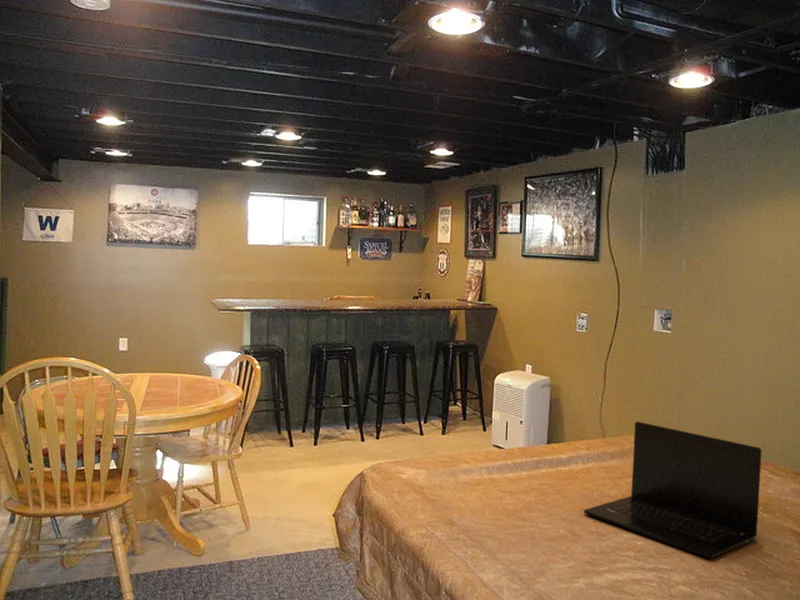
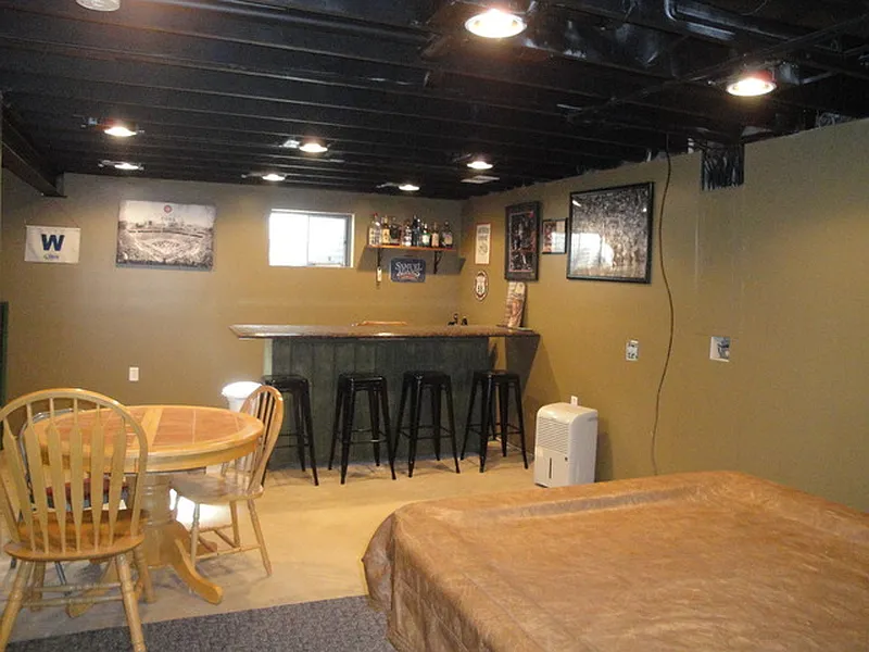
- laptop (668, 482)
